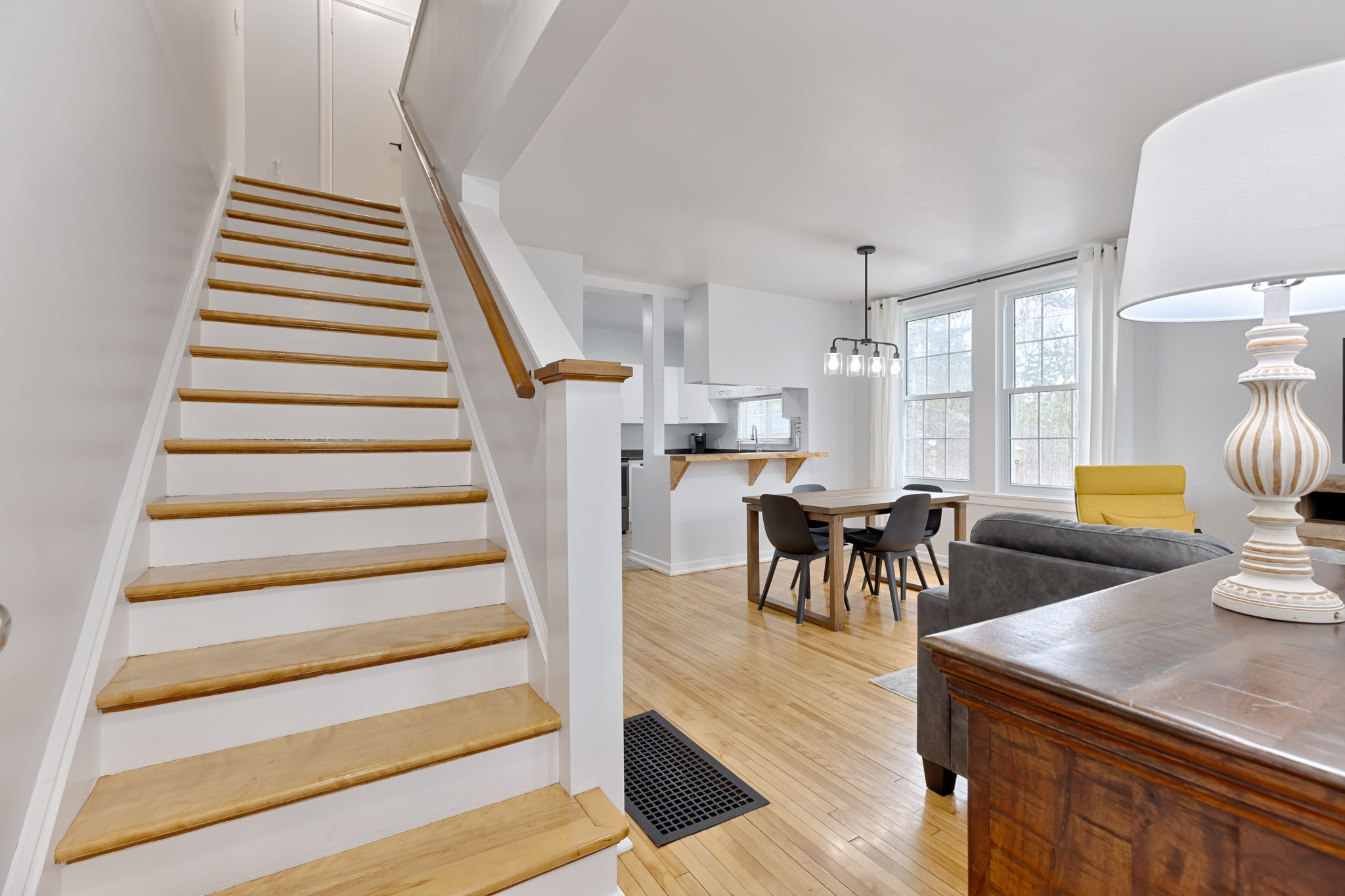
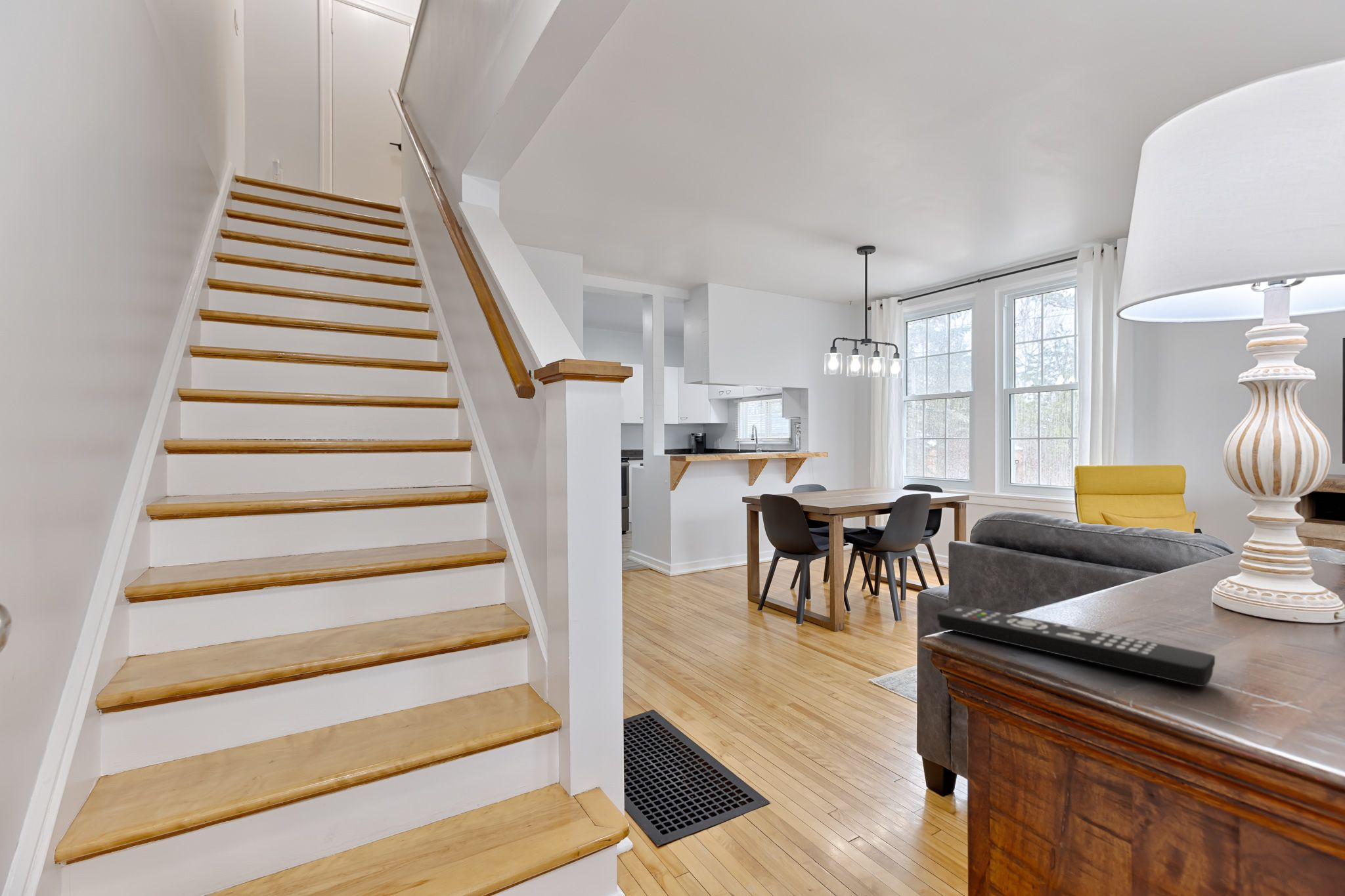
+ remote control (1060, 640)
